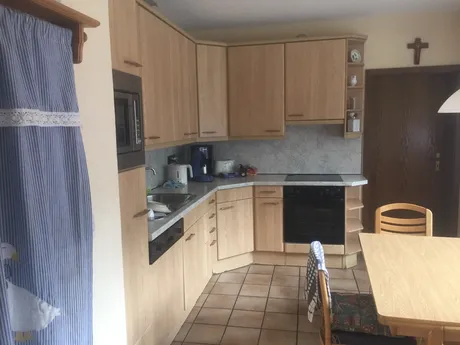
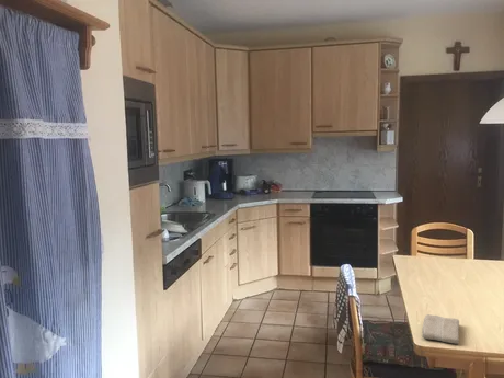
+ washcloth (440, 328)
